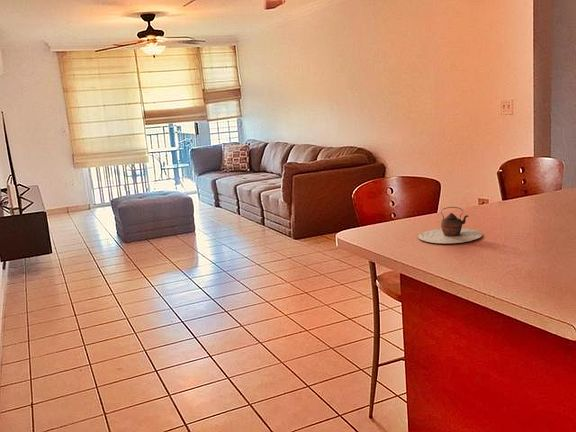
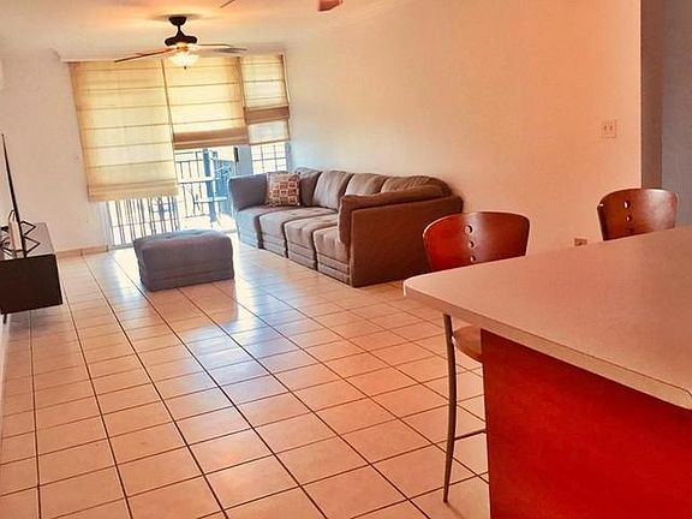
- teapot (448, 221)
